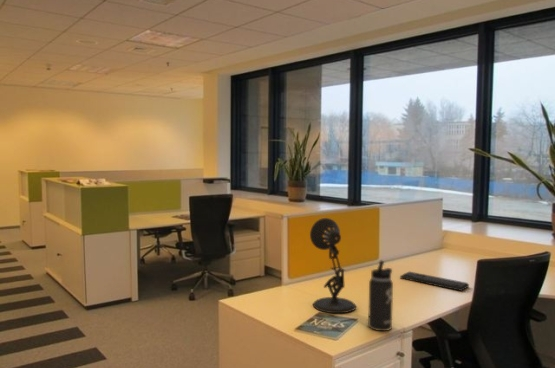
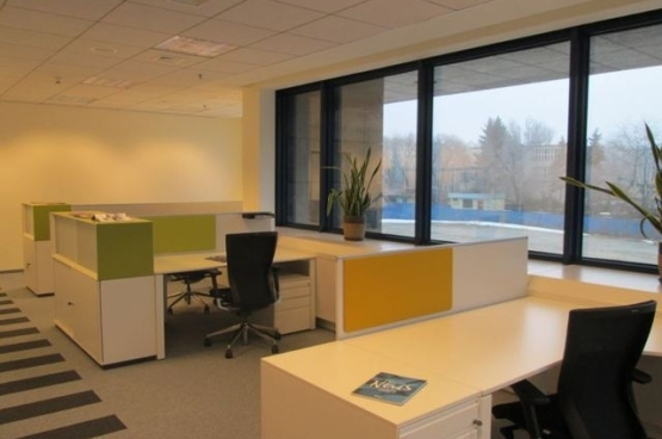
- keyboard (433, 280)
- desk lamp (334, 263)
- thermos bottle (382, 293)
